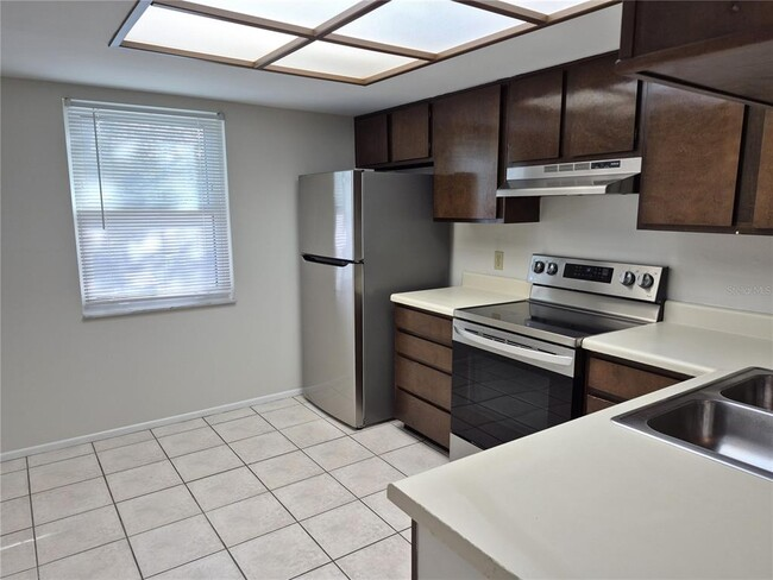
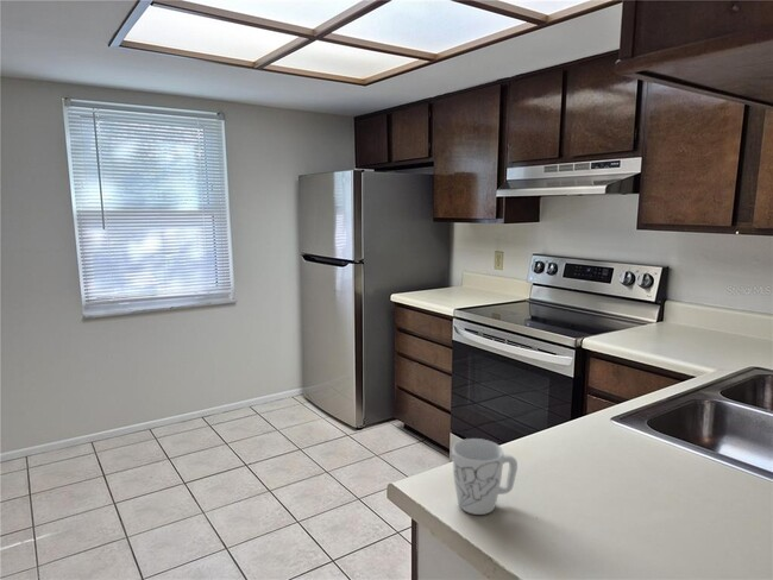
+ mug (485, 475)
